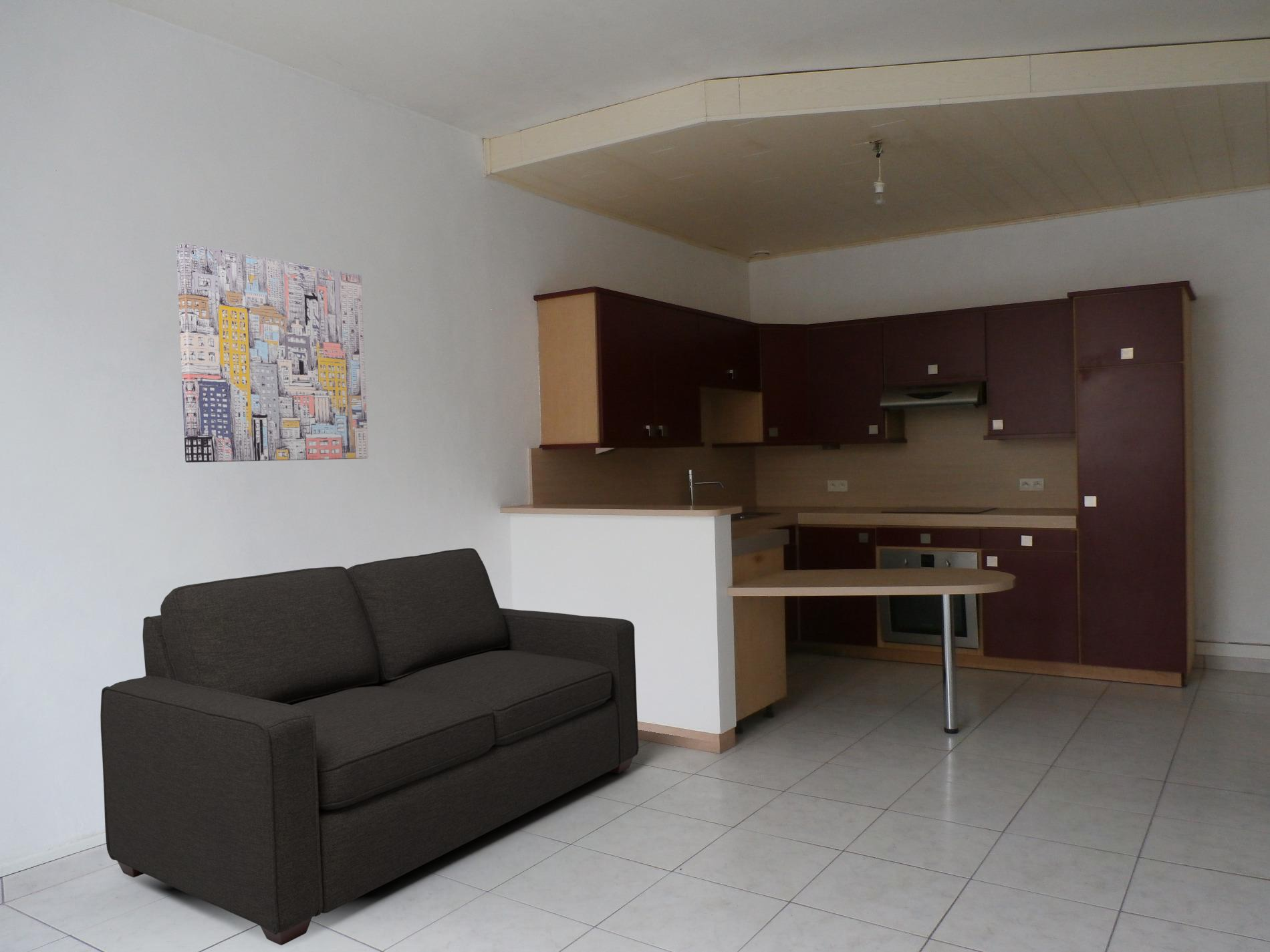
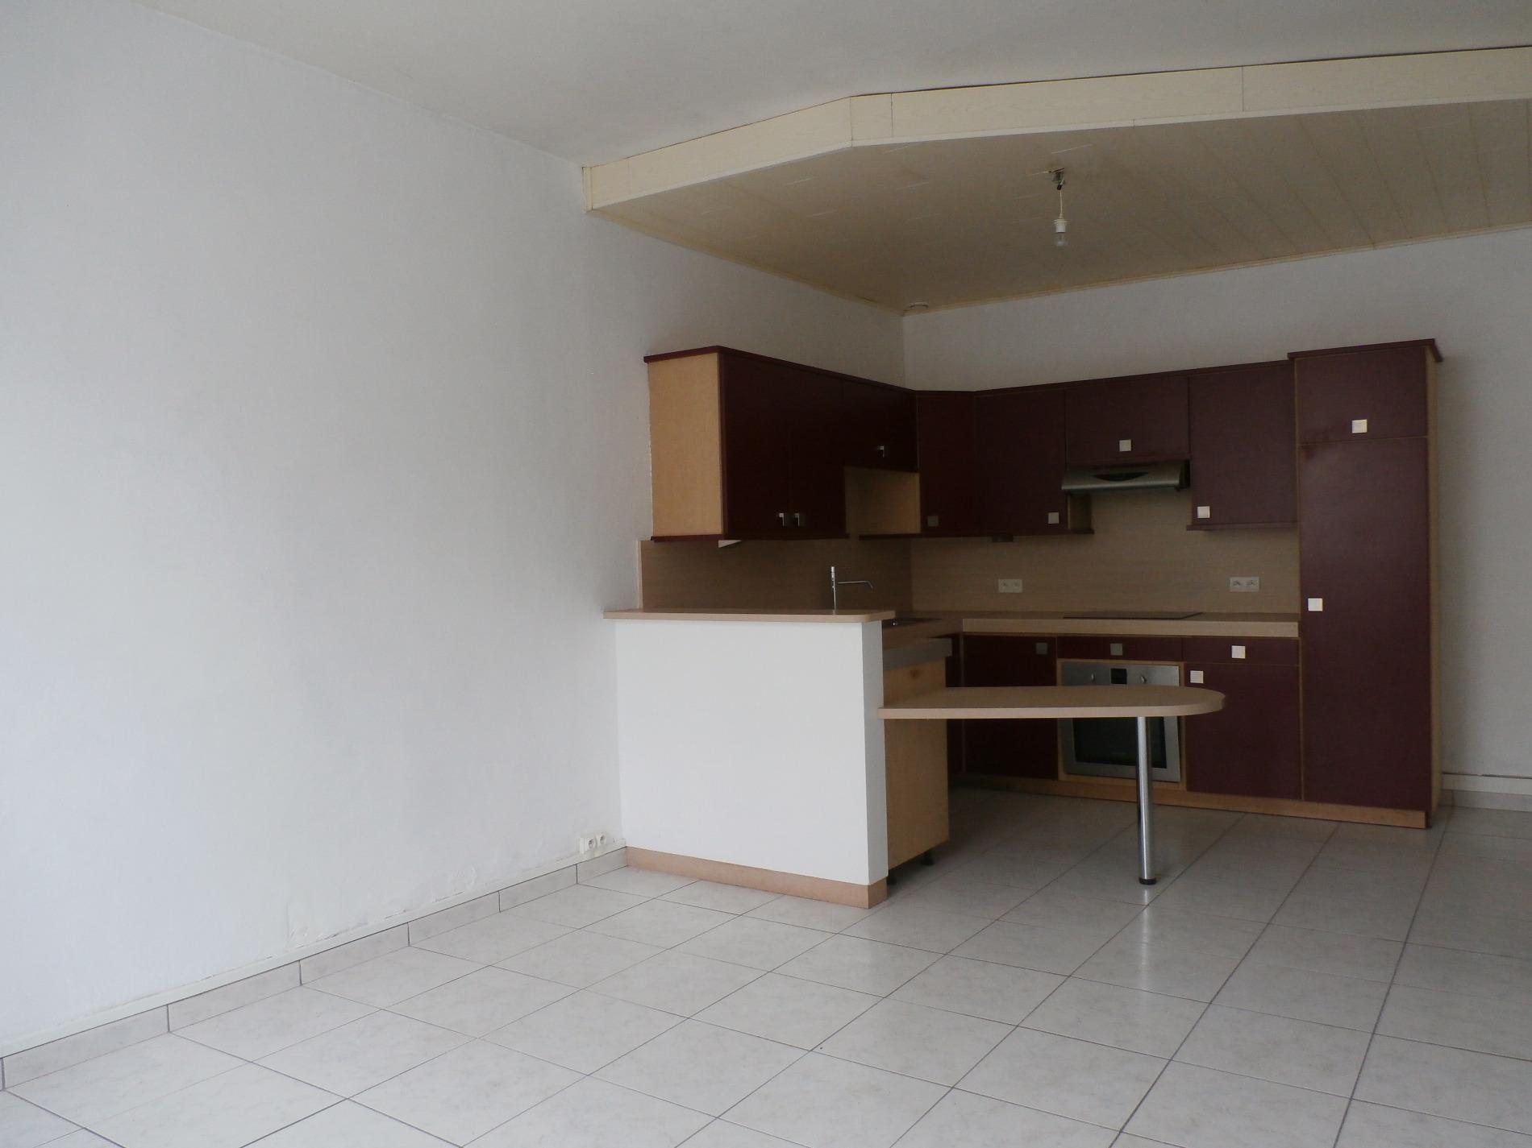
- sofa (403, 691)
- wall art (280, 360)
